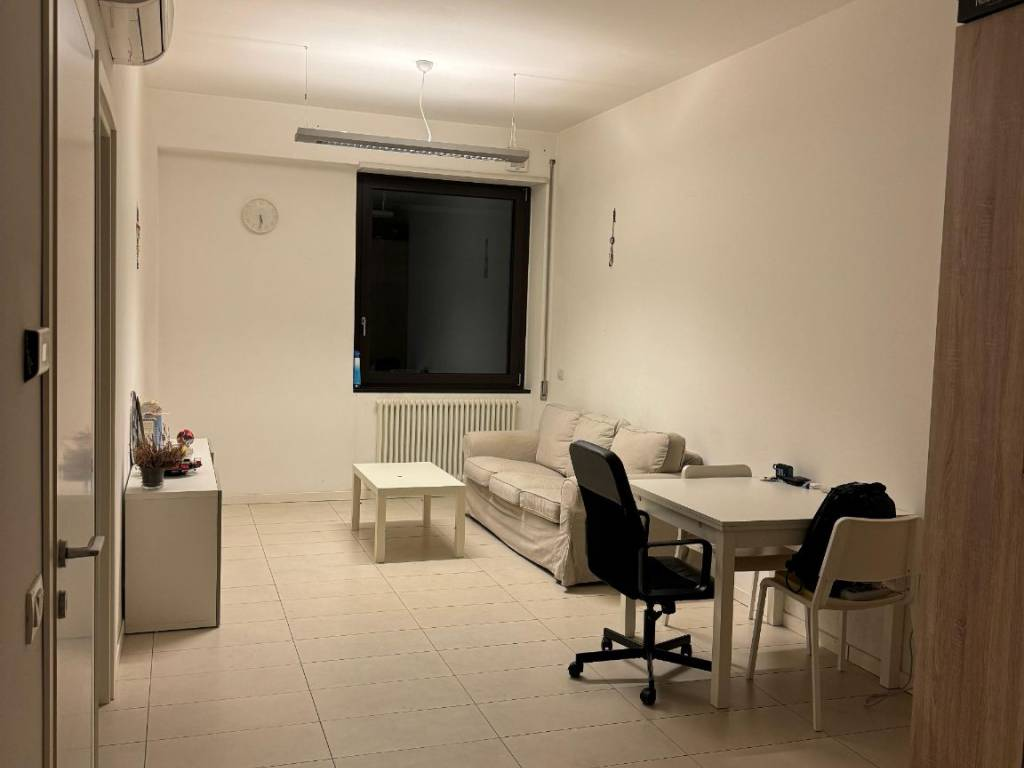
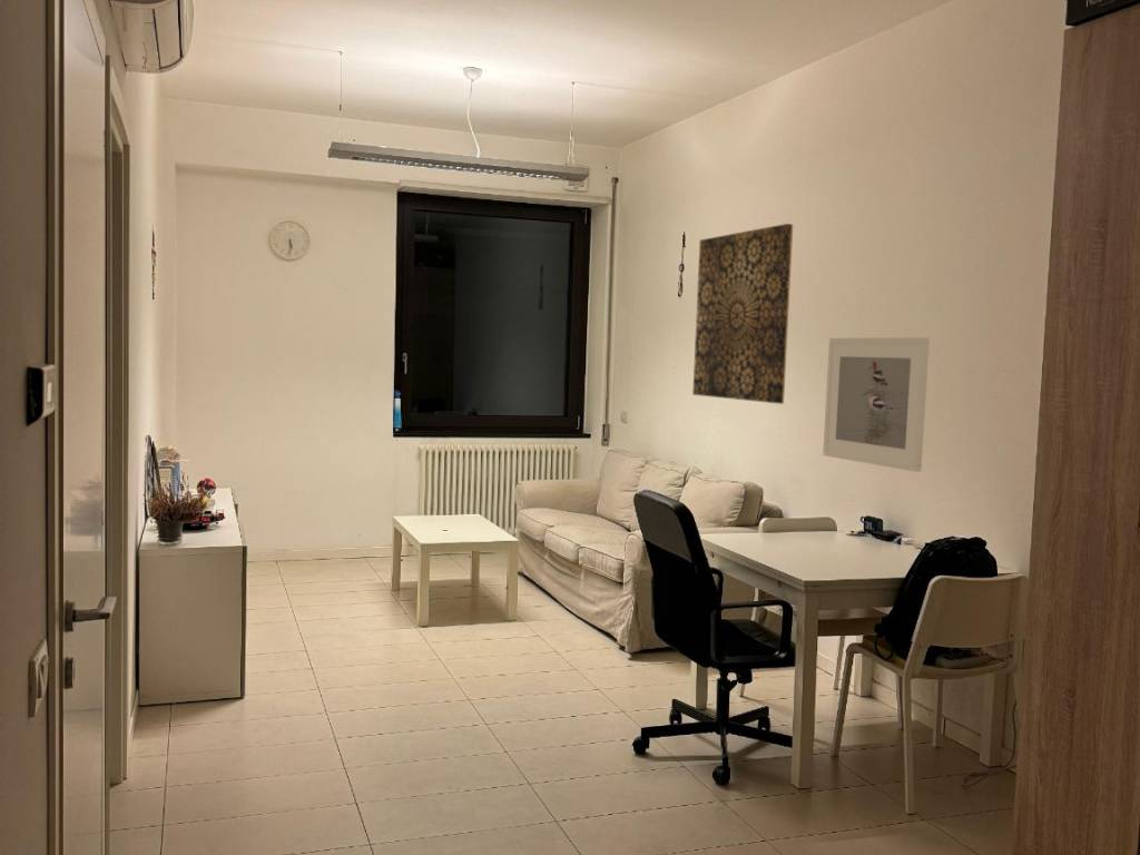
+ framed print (872, 401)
+ wall art (738, 316)
